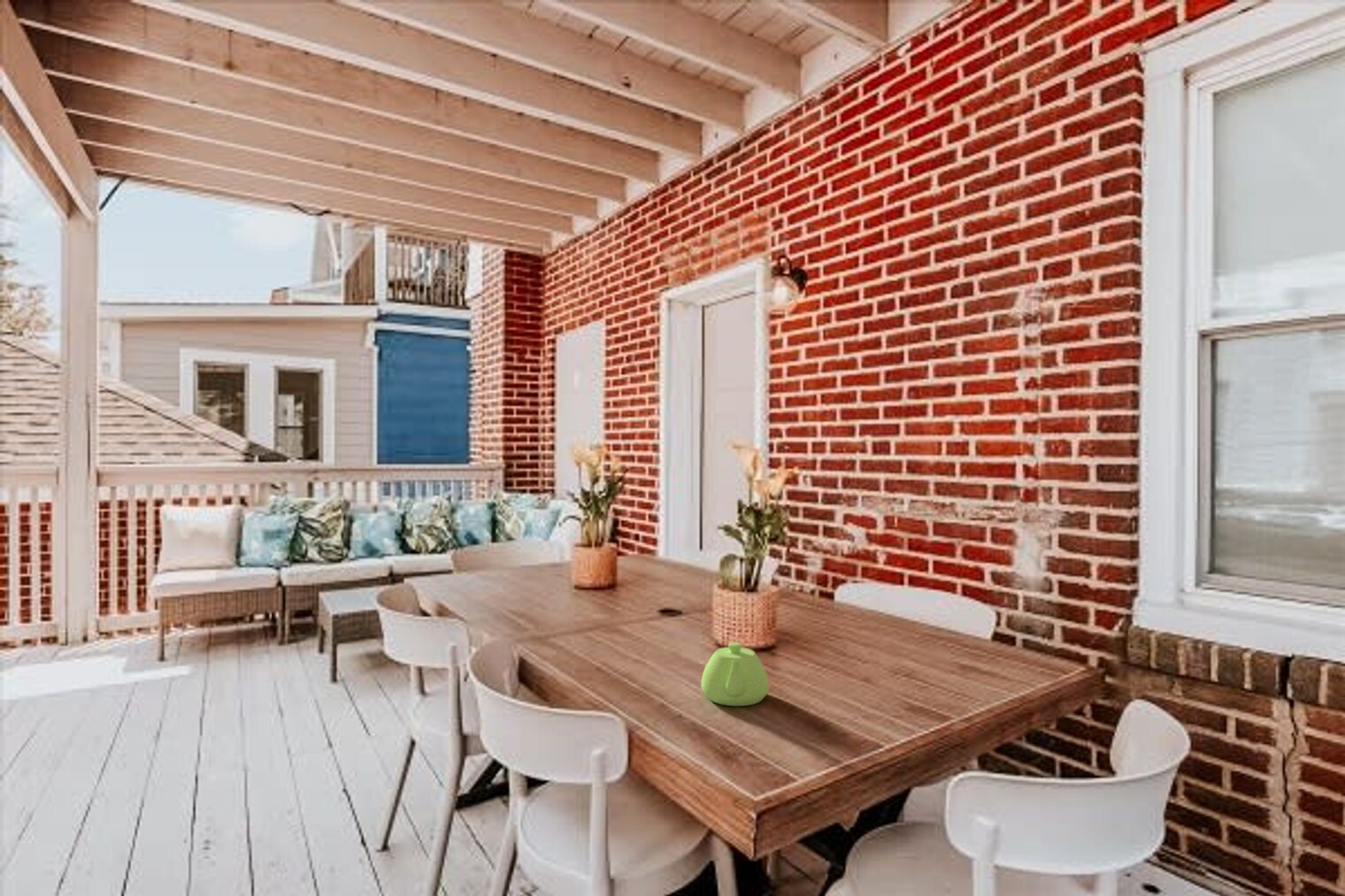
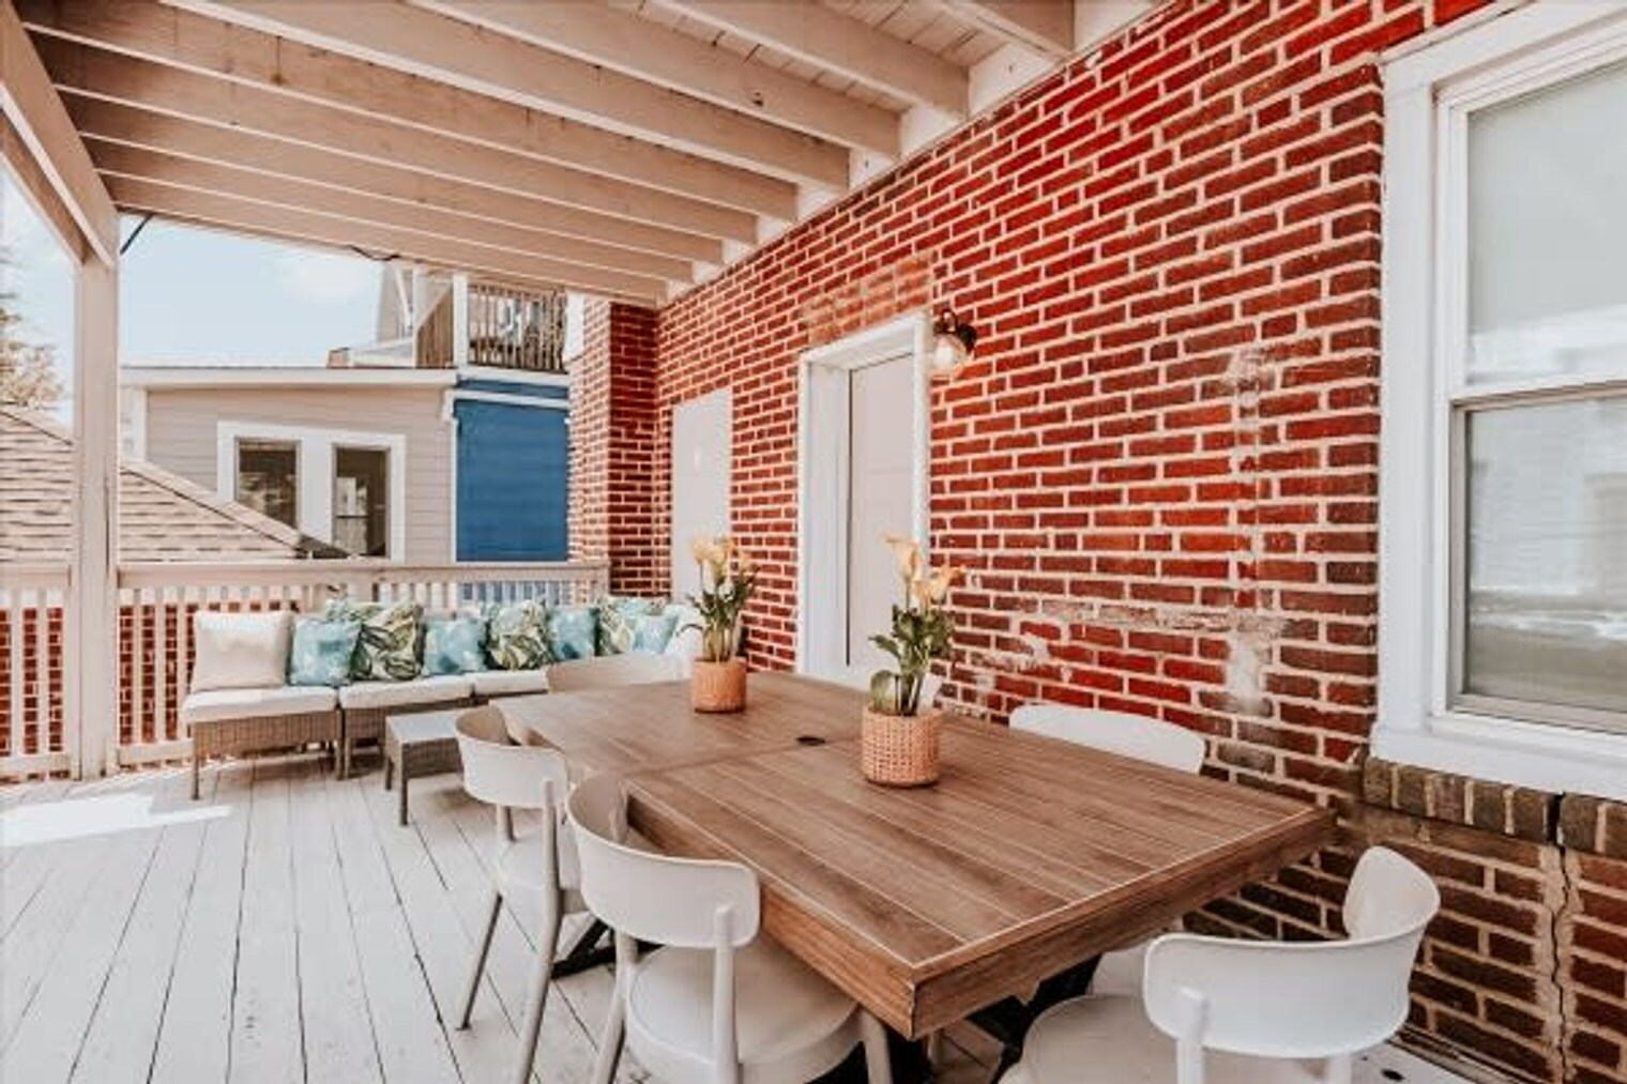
- teapot (734, 670)
